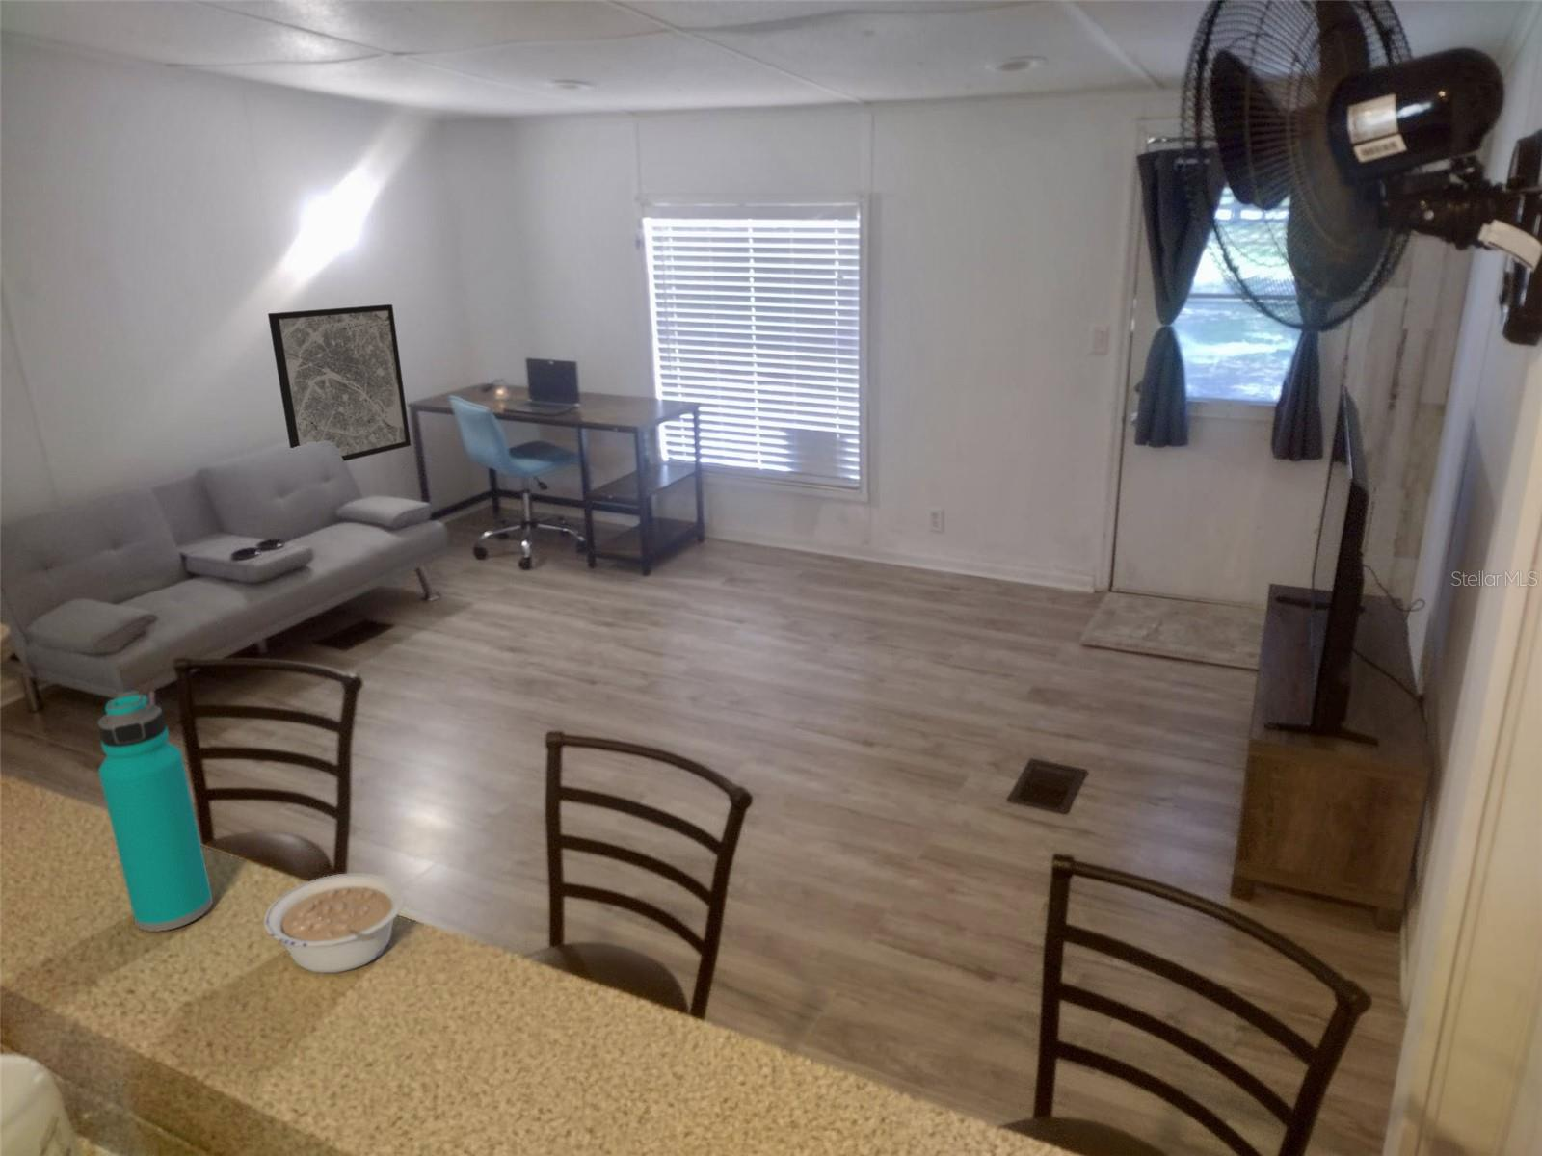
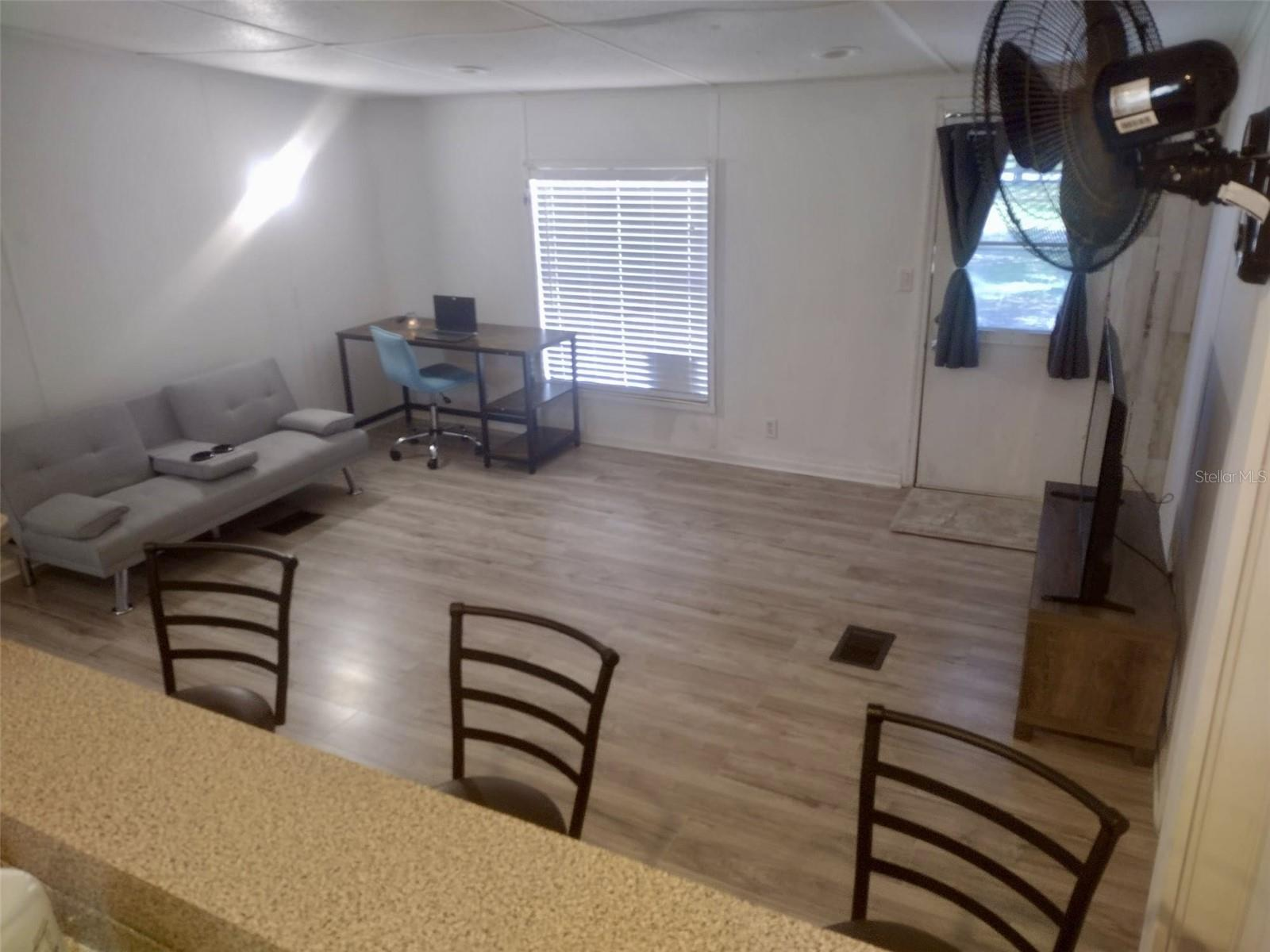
- wall art (345, 385)
- legume (342, 923)
- water bottle (151, 807)
